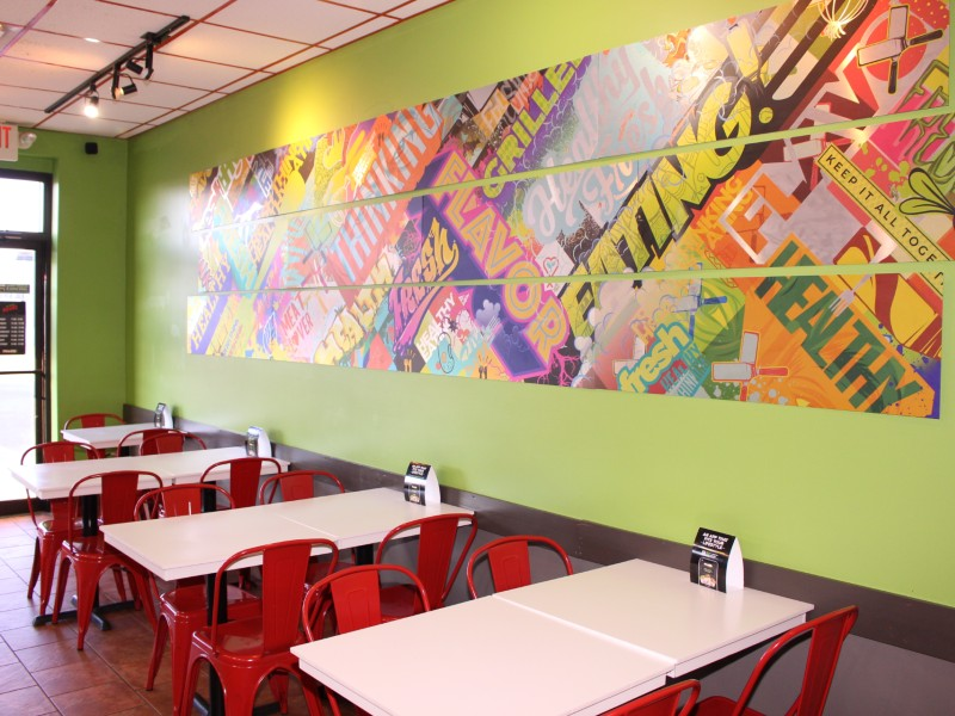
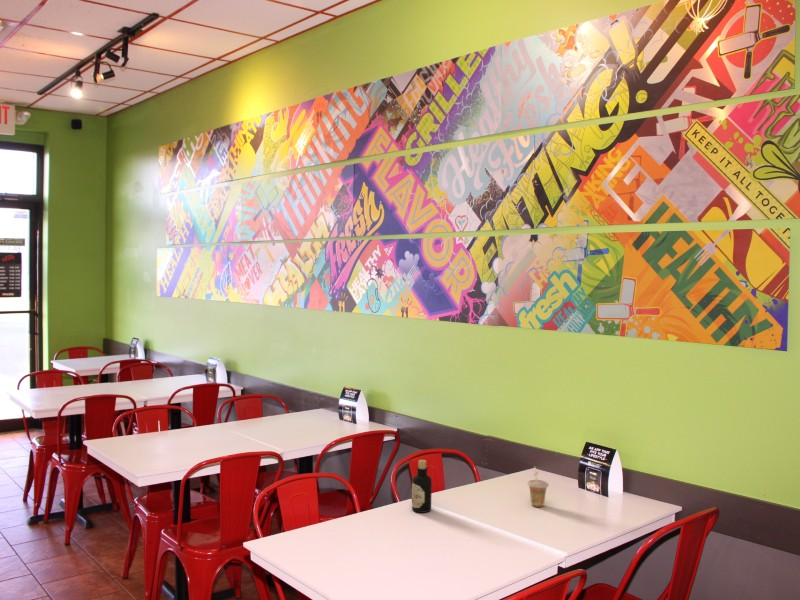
+ bottle (421, 485)
+ beverage cup (537, 487)
